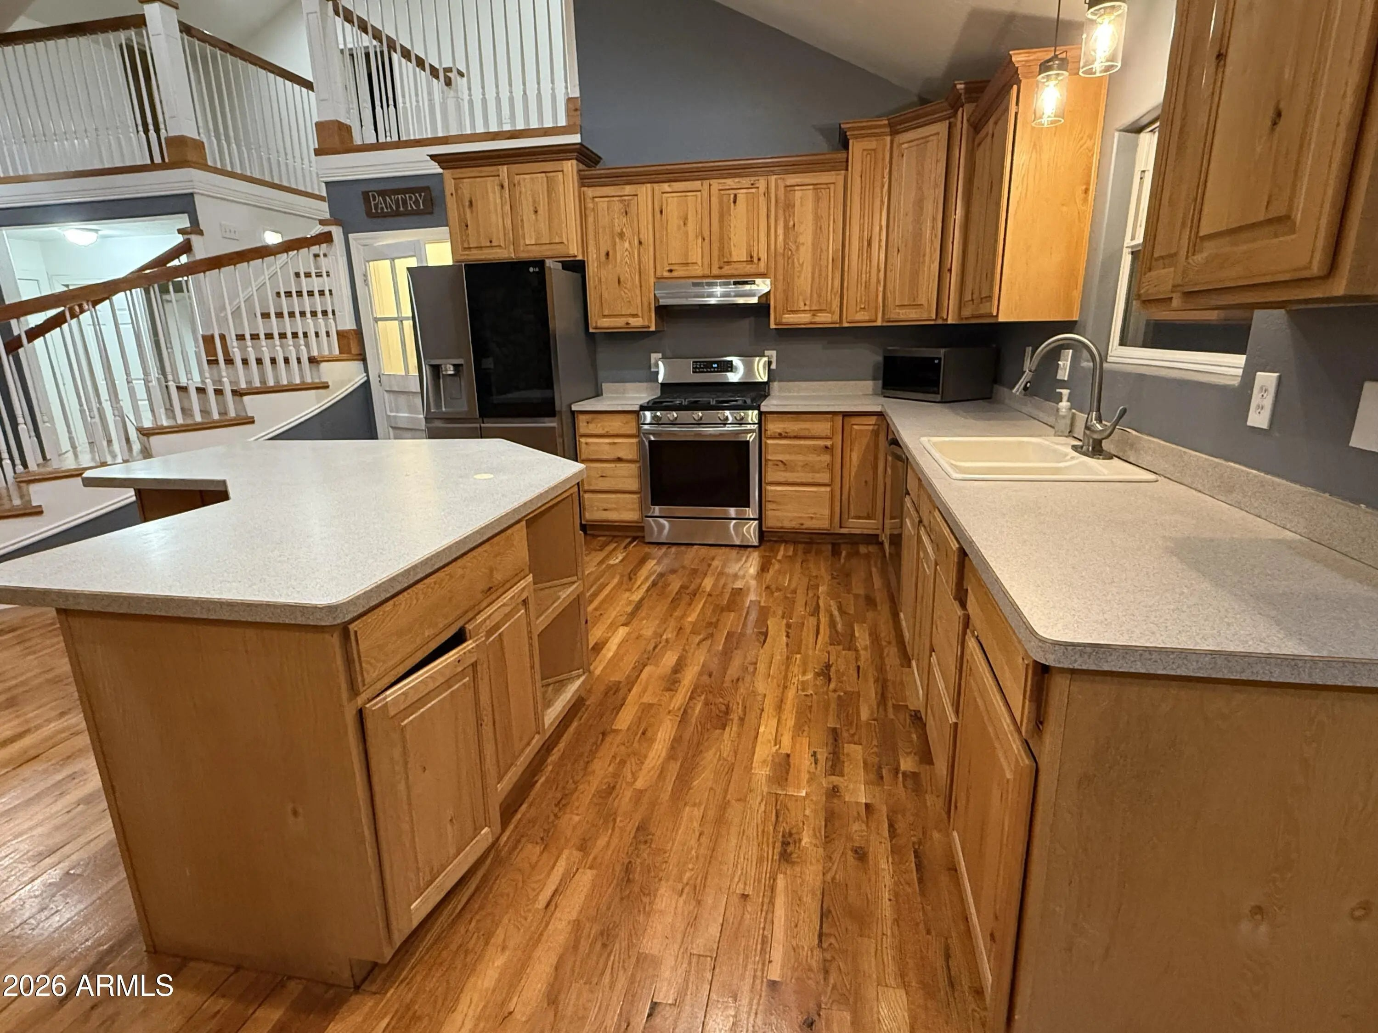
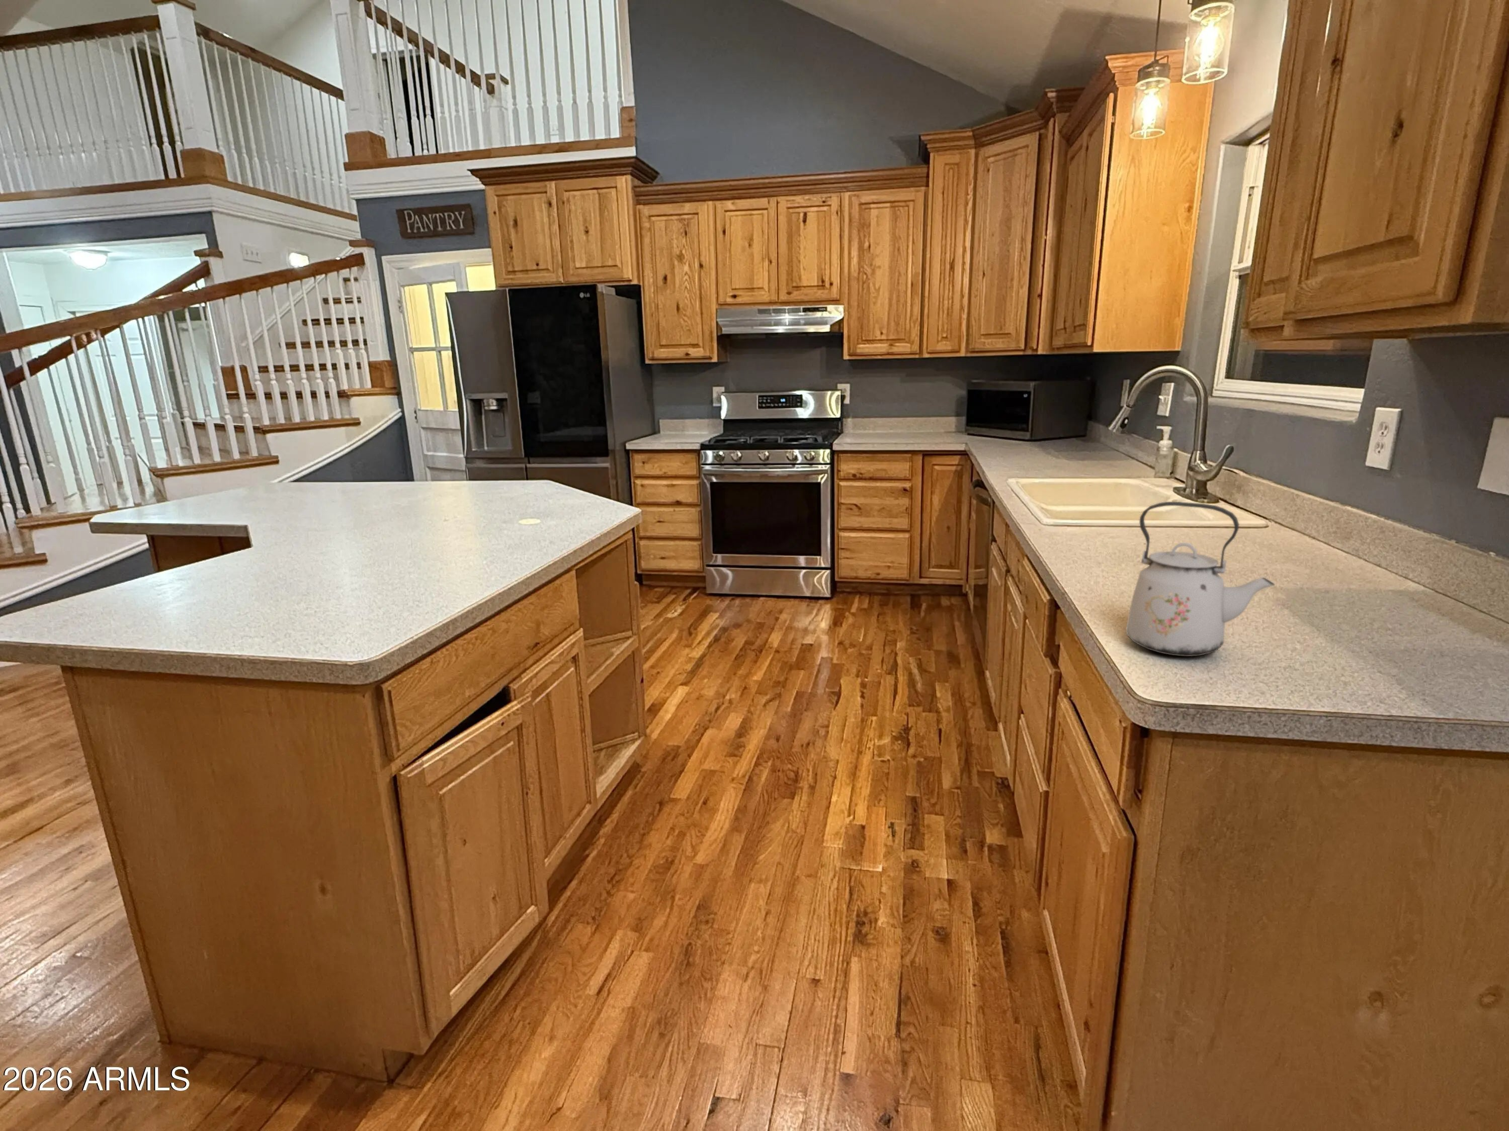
+ kettle (1200, 579)
